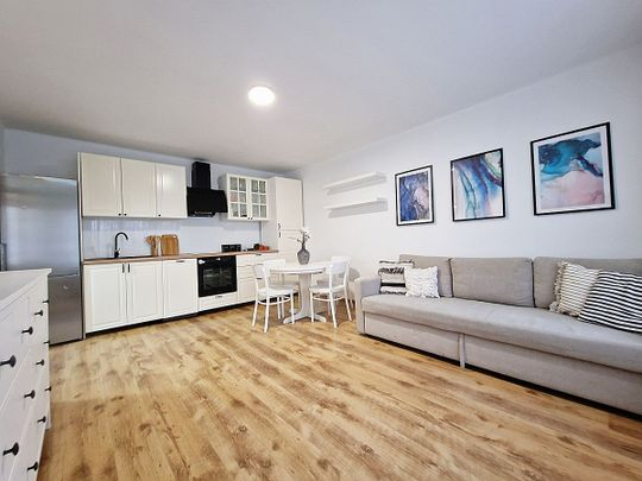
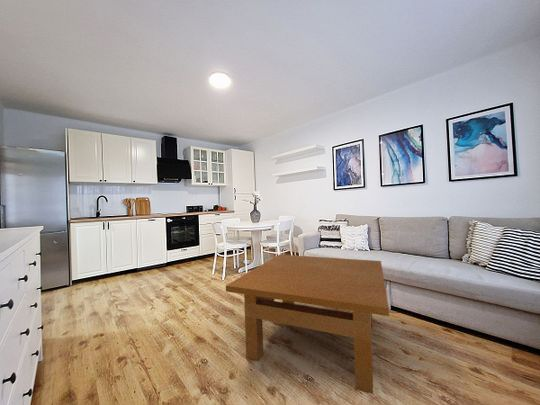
+ table (315, 304)
